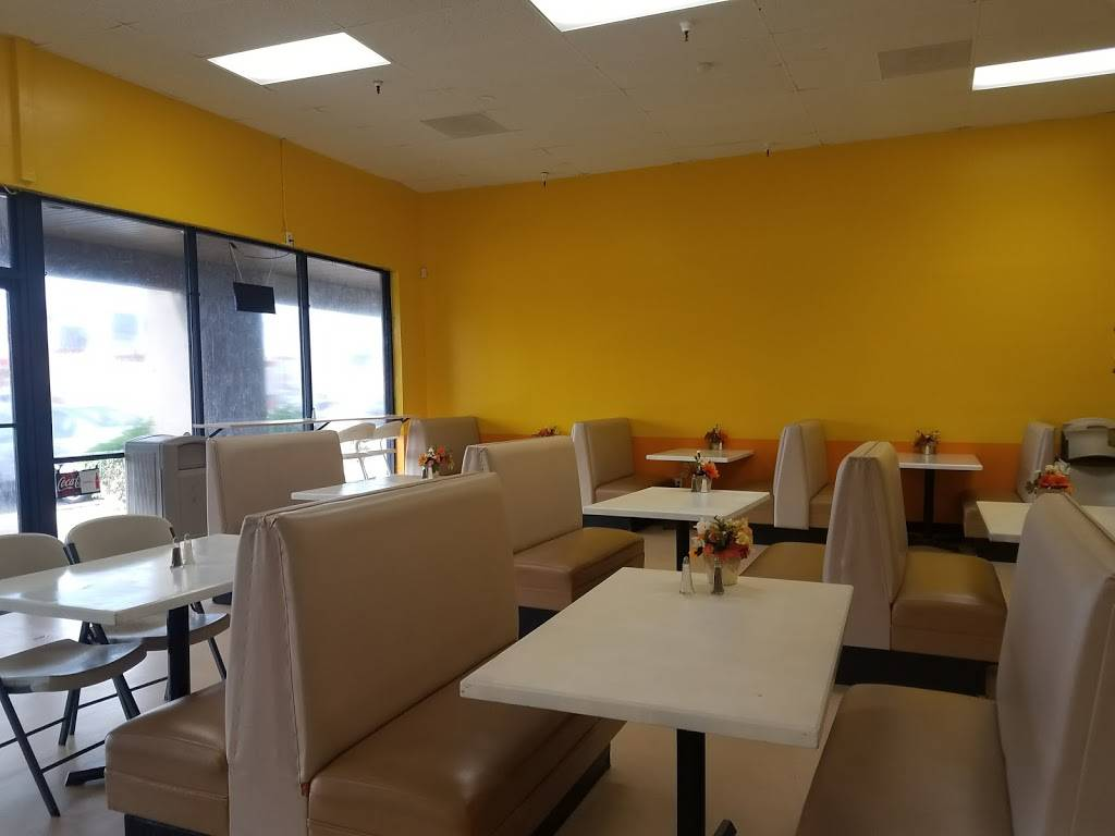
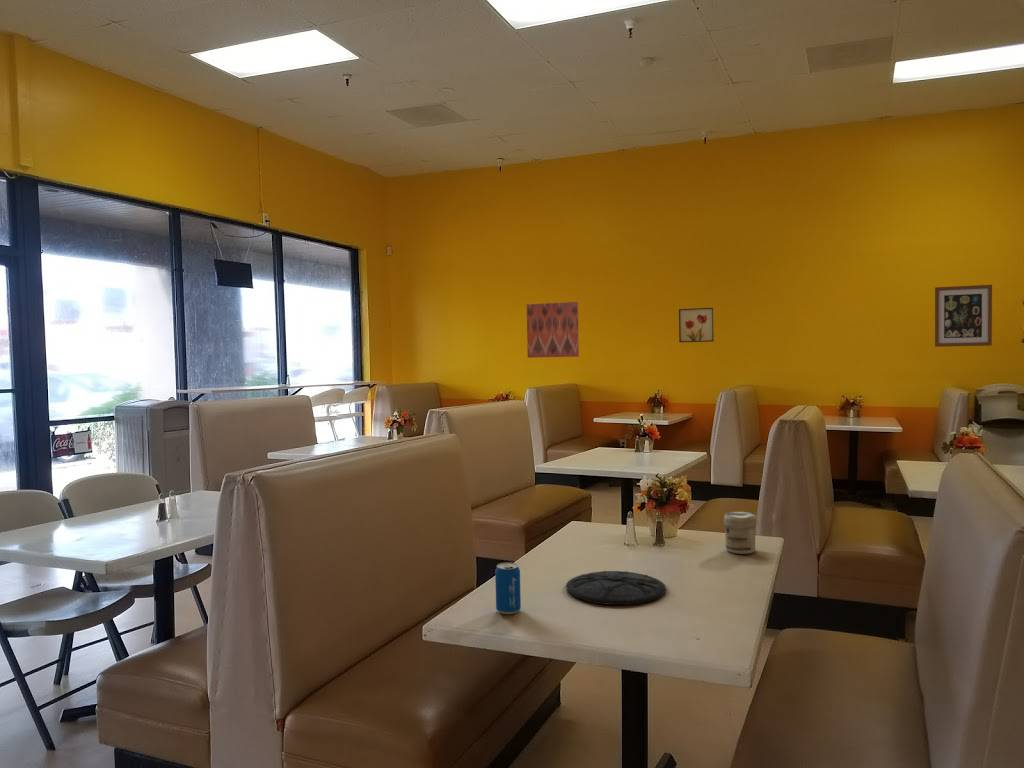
+ wall art (962, 316)
+ plate (615, 581)
+ beverage can (507, 588)
+ wall art (696, 325)
+ wall art (552, 330)
+ jar (740, 532)
